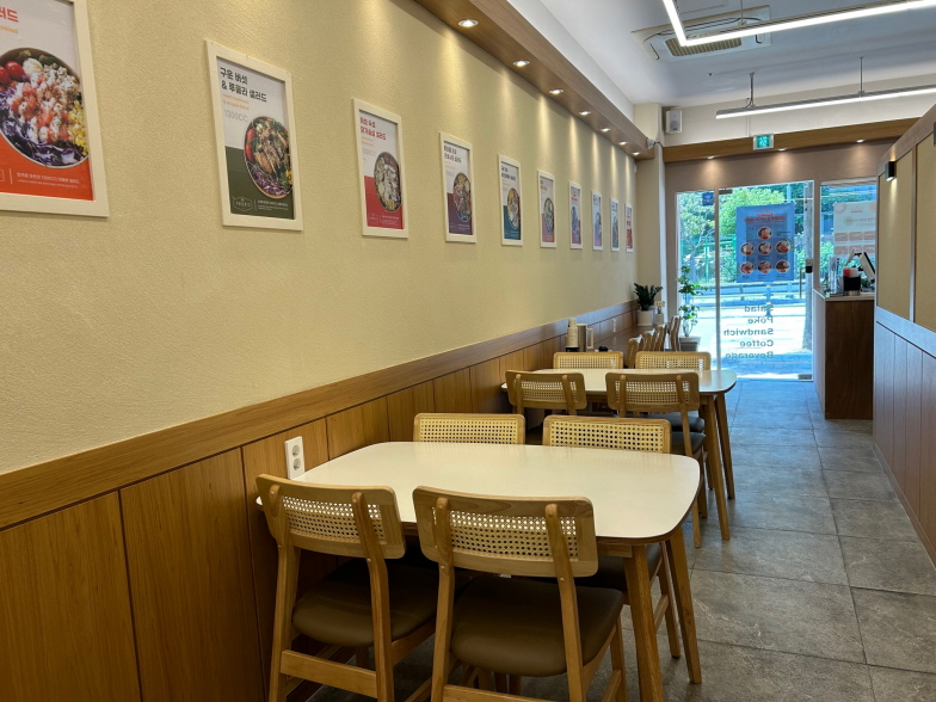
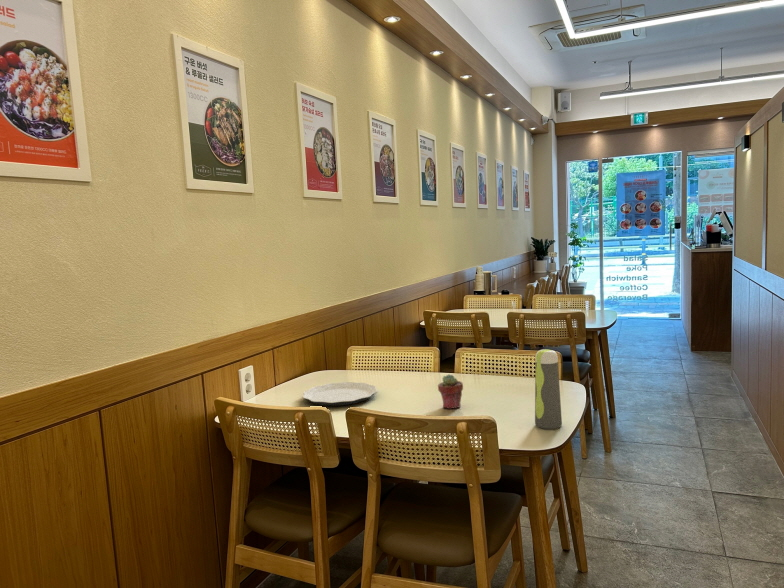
+ potted succulent (450, 390)
+ plate (340, 394)
+ water bottle (547, 388)
